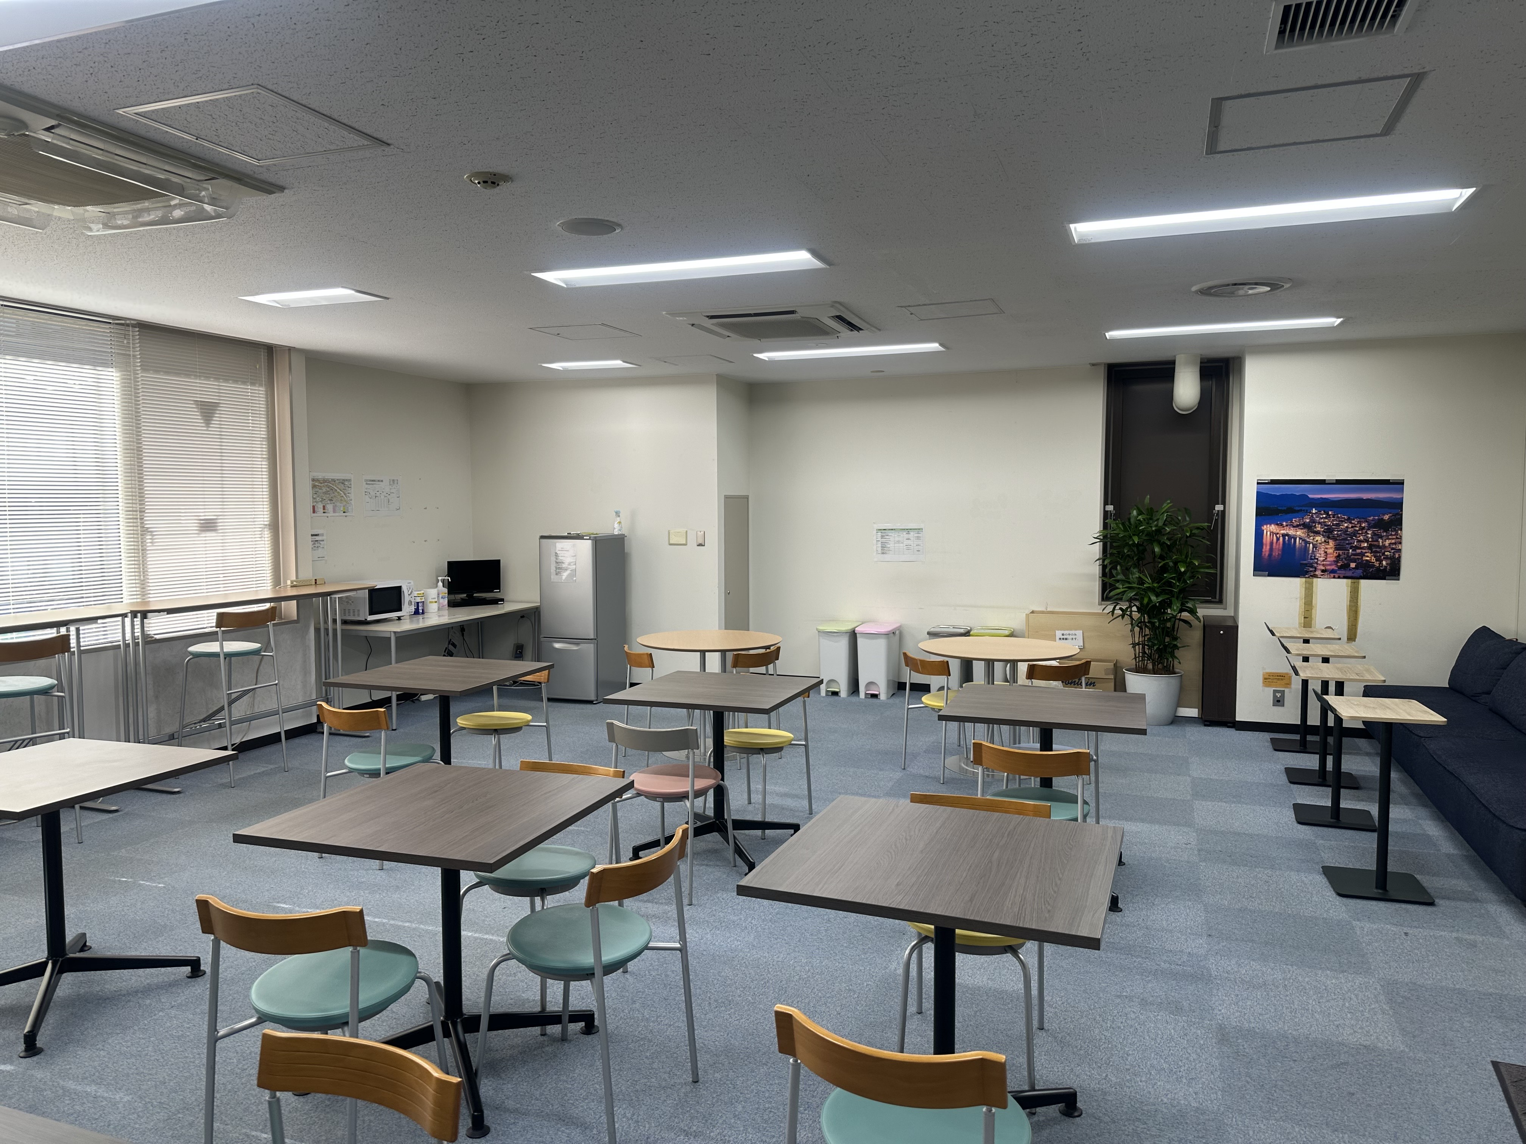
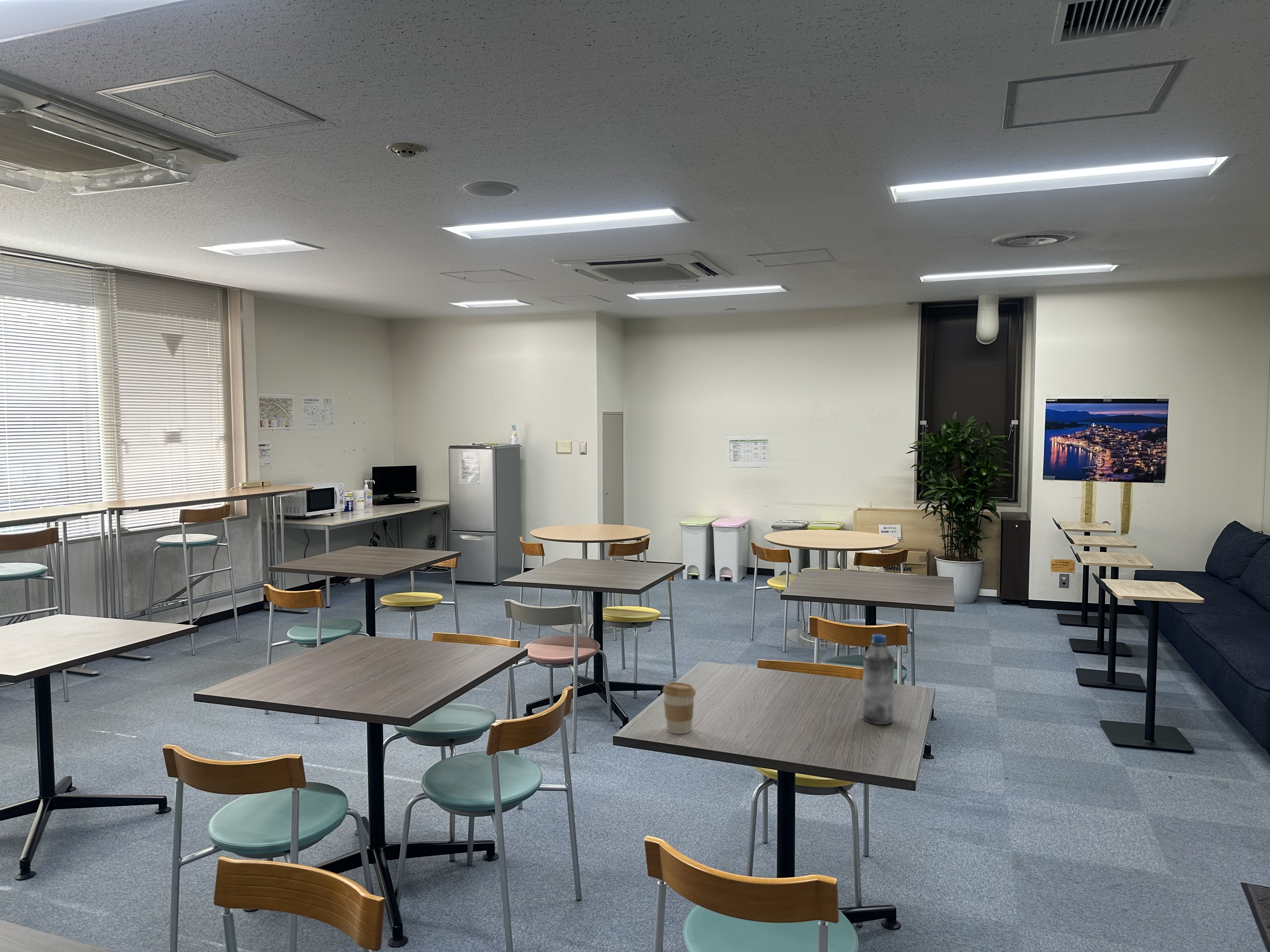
+ water bottle (878, 677)
+ coffee cup (679, 706)
